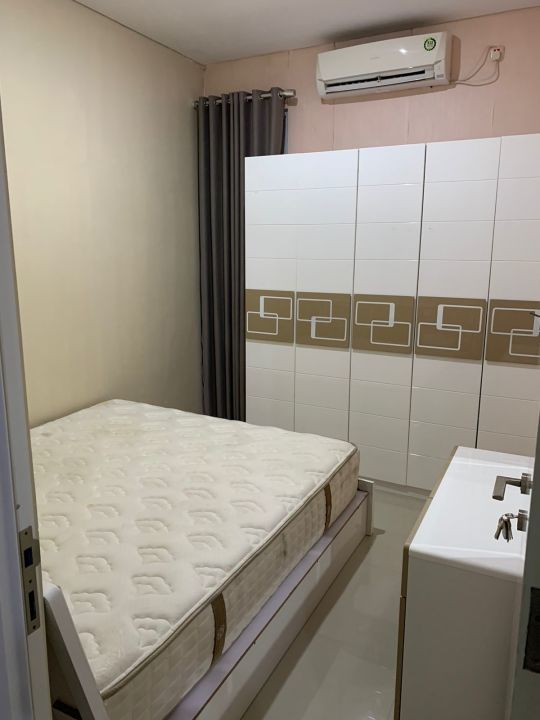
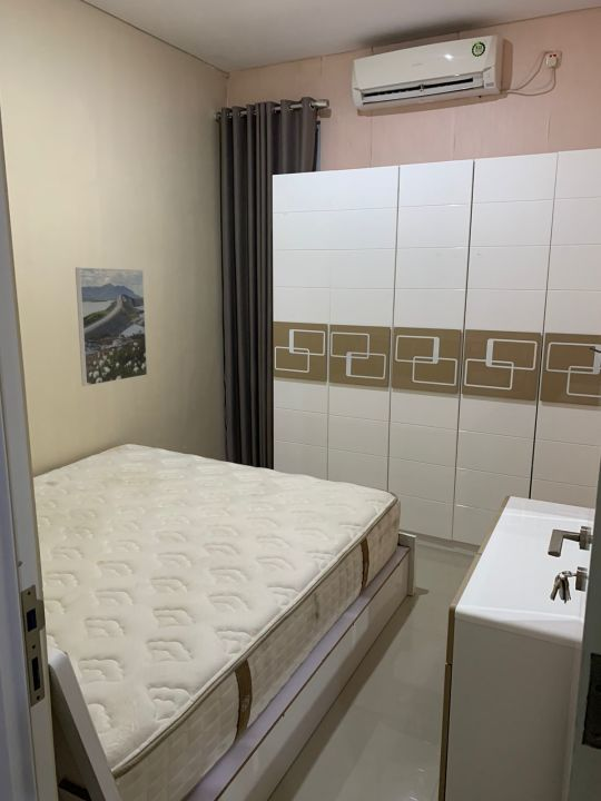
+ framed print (114, 325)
